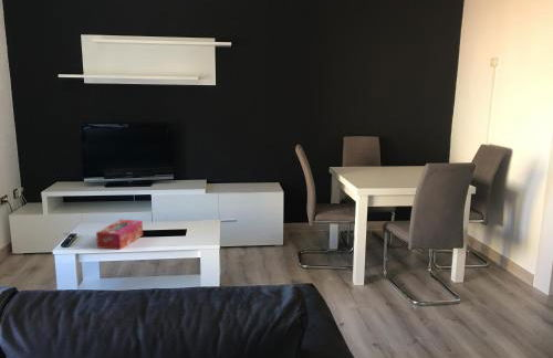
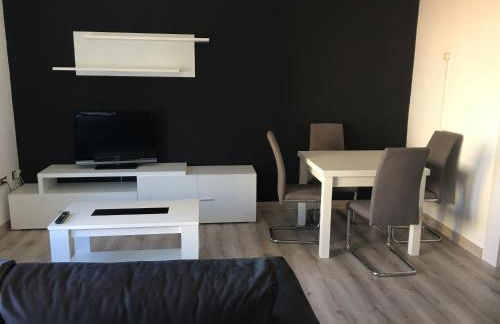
- tissue box (121, 233)
